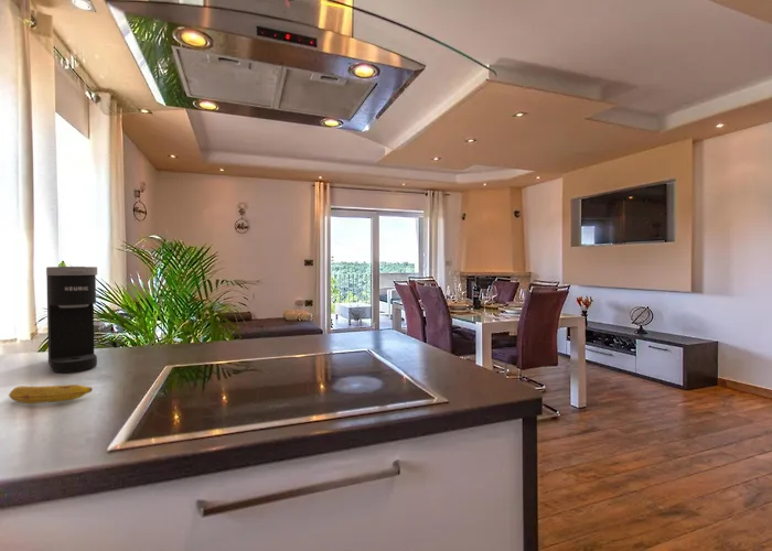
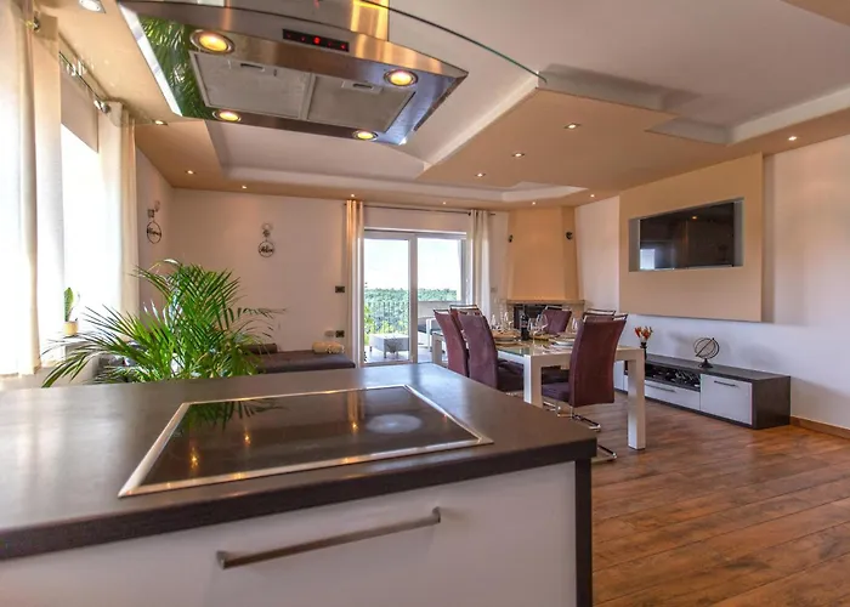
- fruit (44, 390)
- coffee maker (71, 315)
